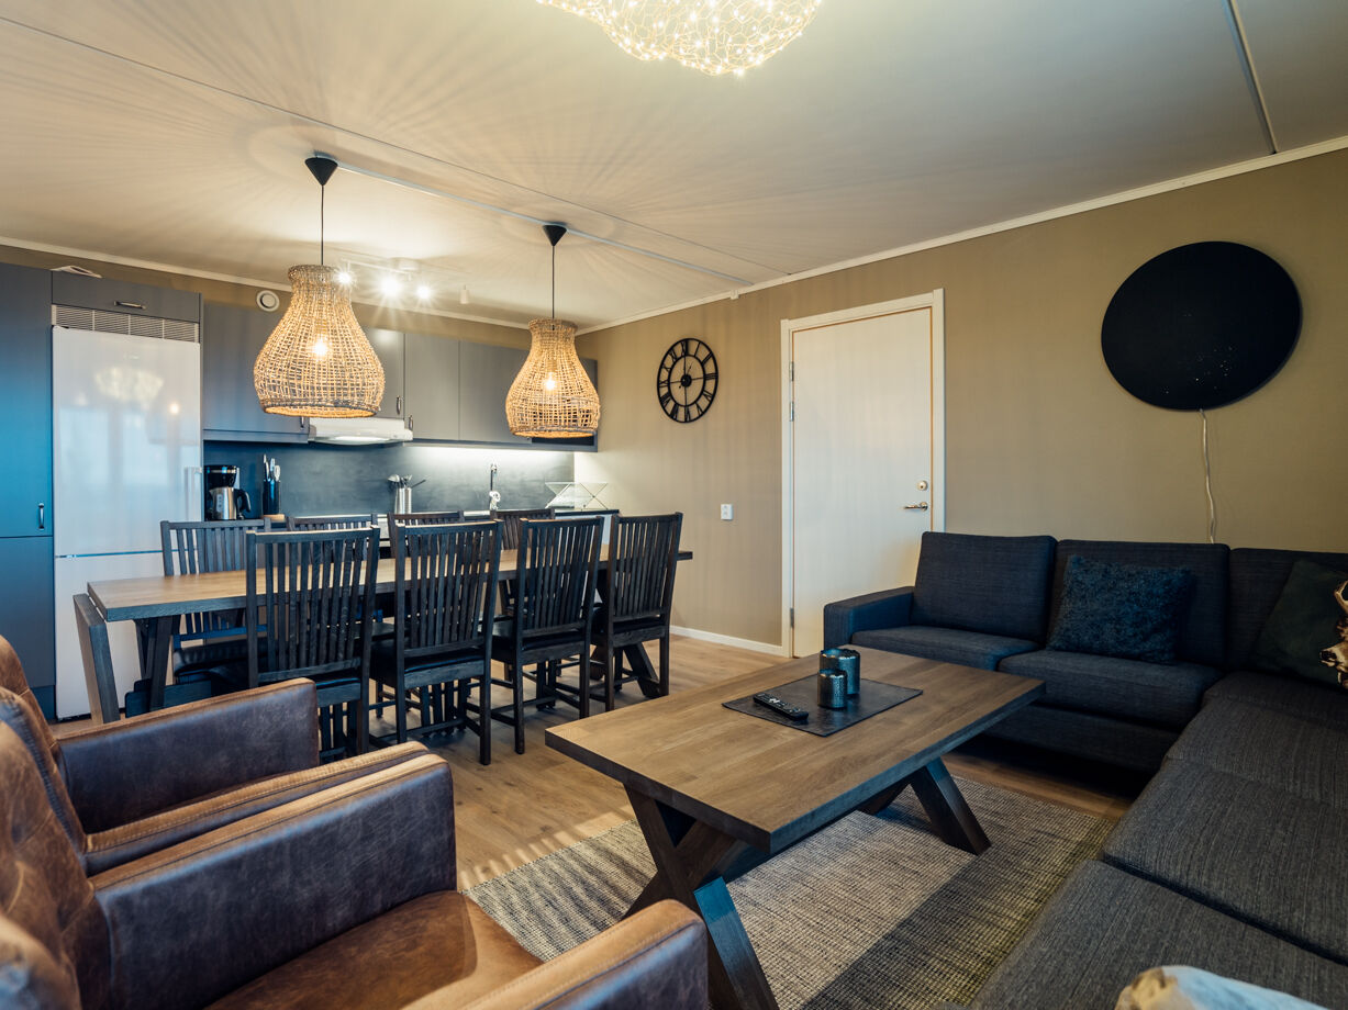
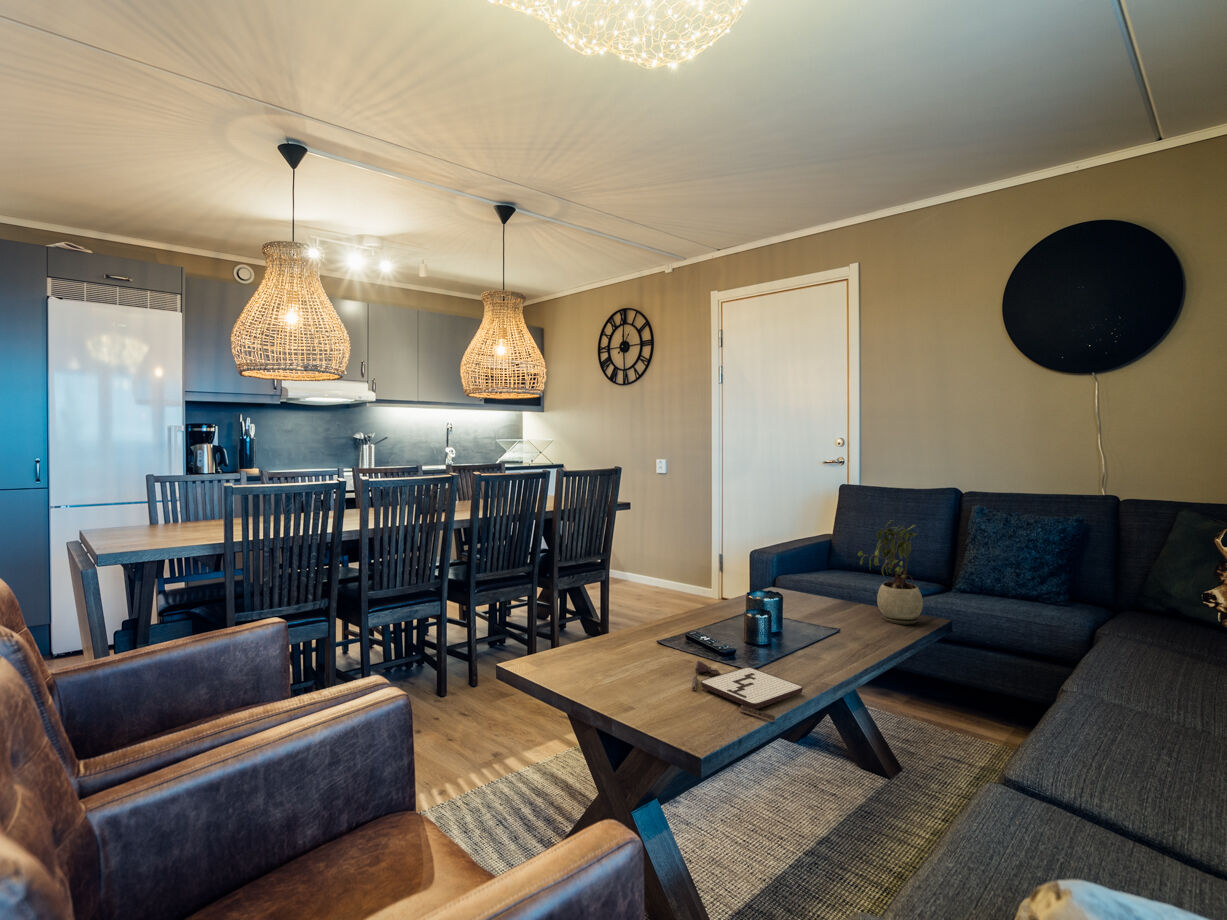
+ potted plant (891, 571)
+ board game (743, 683)
